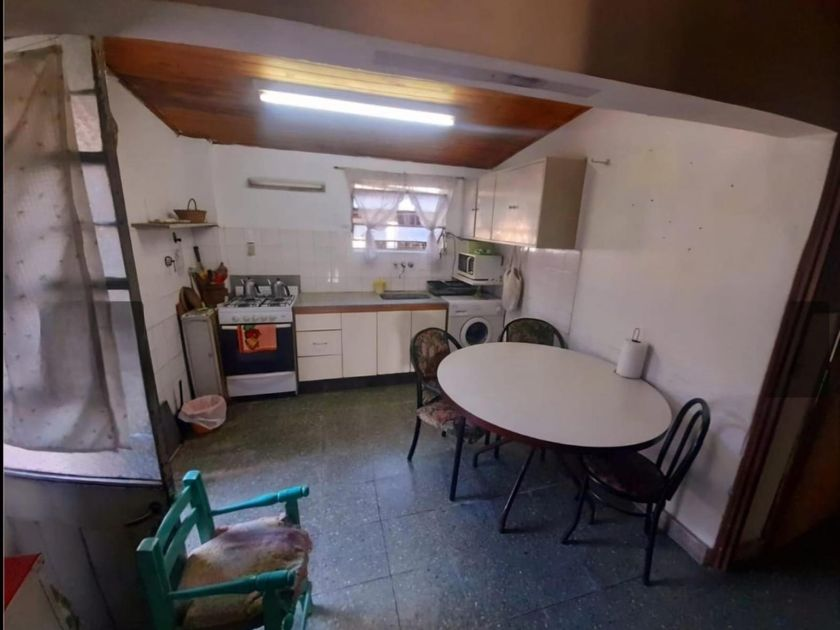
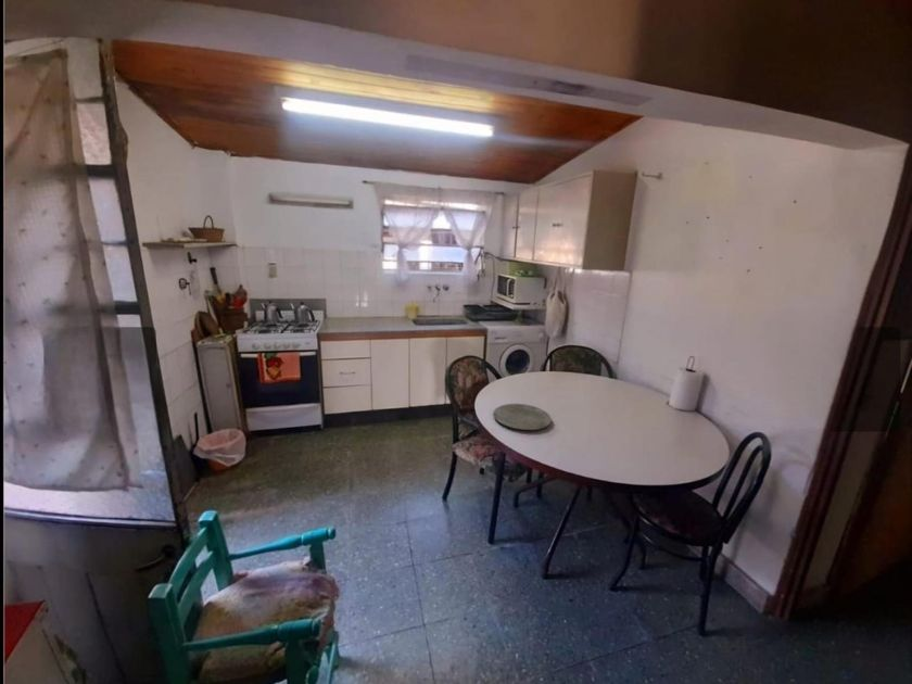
+ plate (521, 417)
